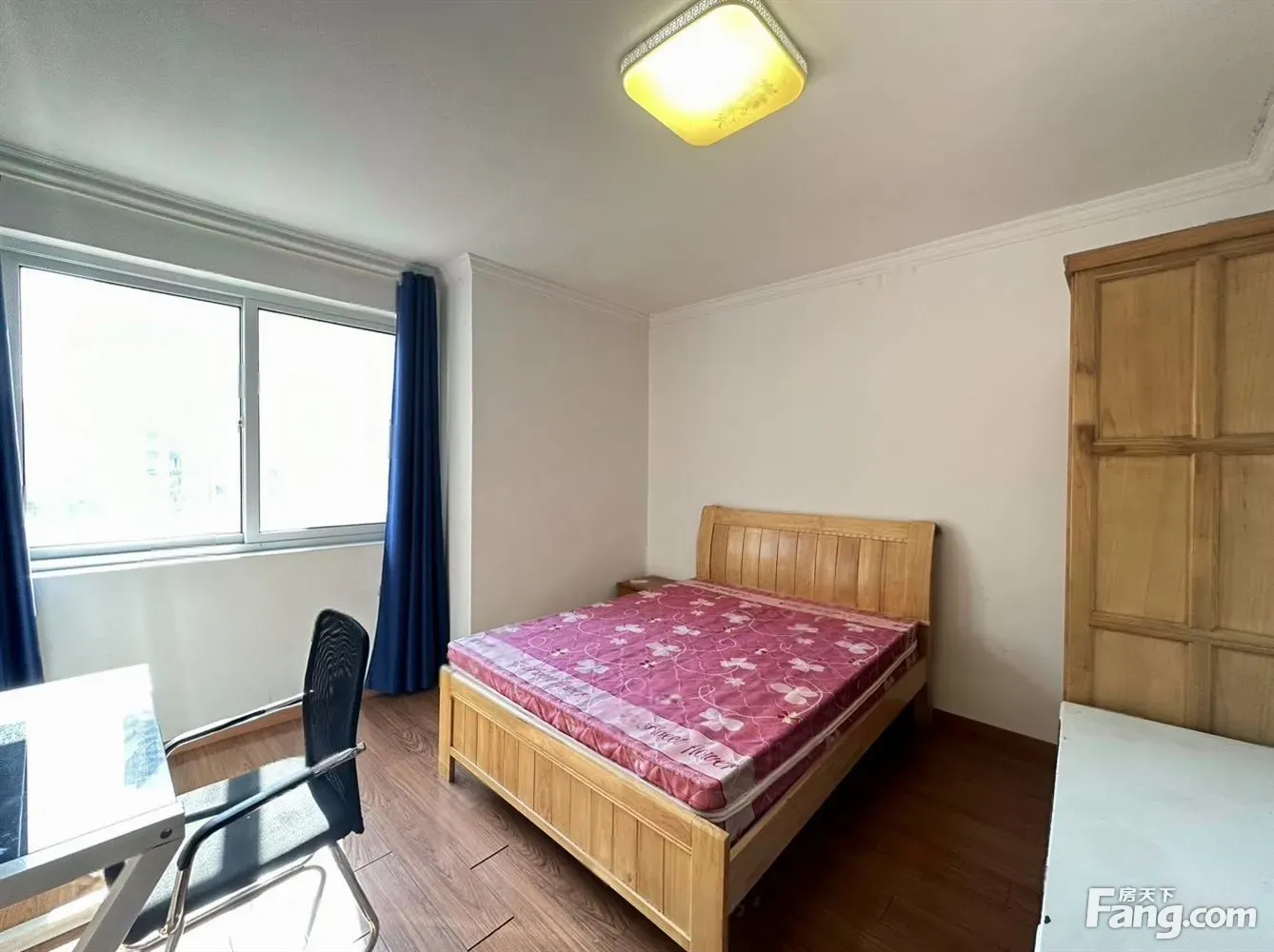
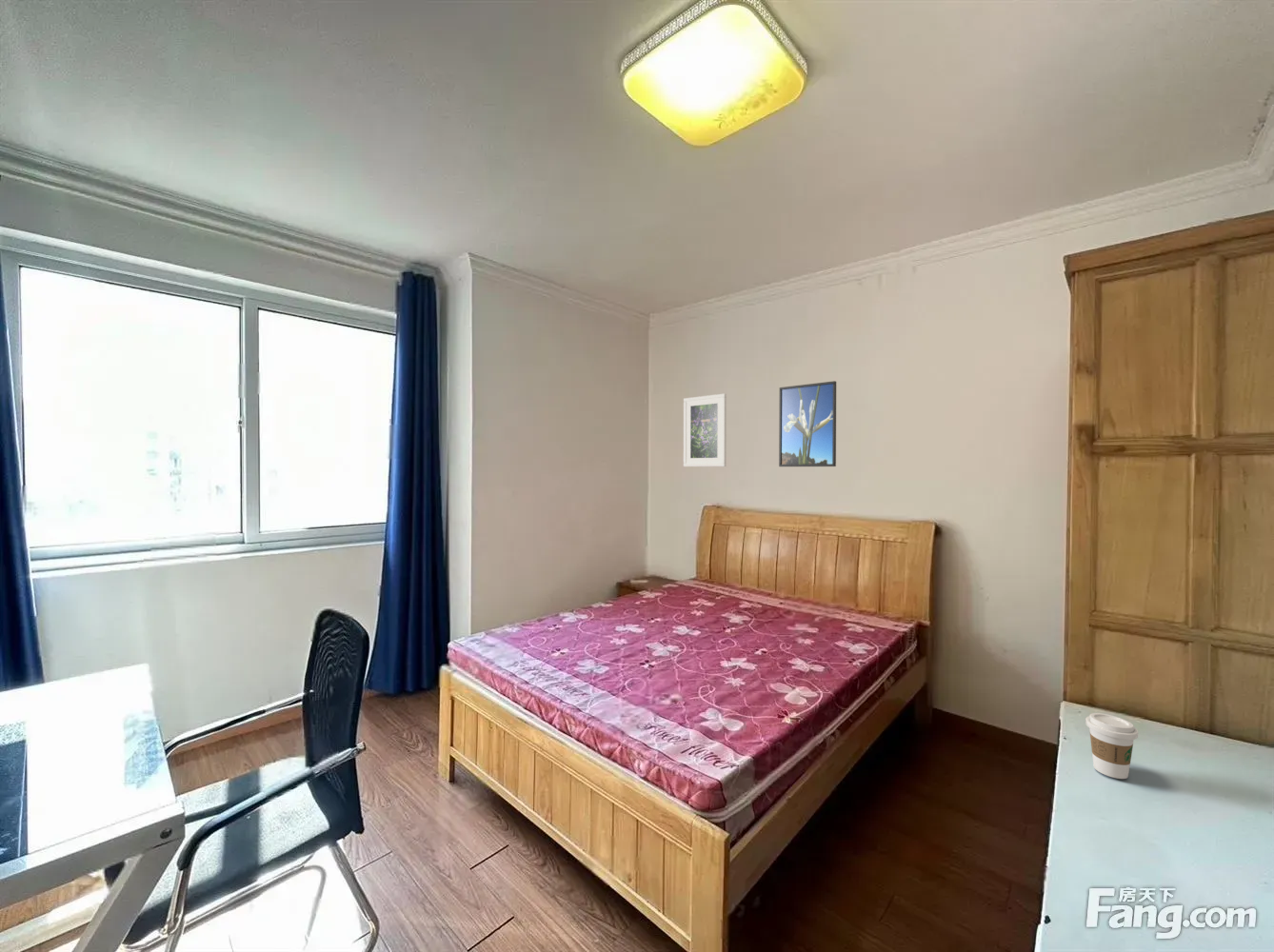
+ coffee cup (1110, 745)
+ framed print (806, 426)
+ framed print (704, 431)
